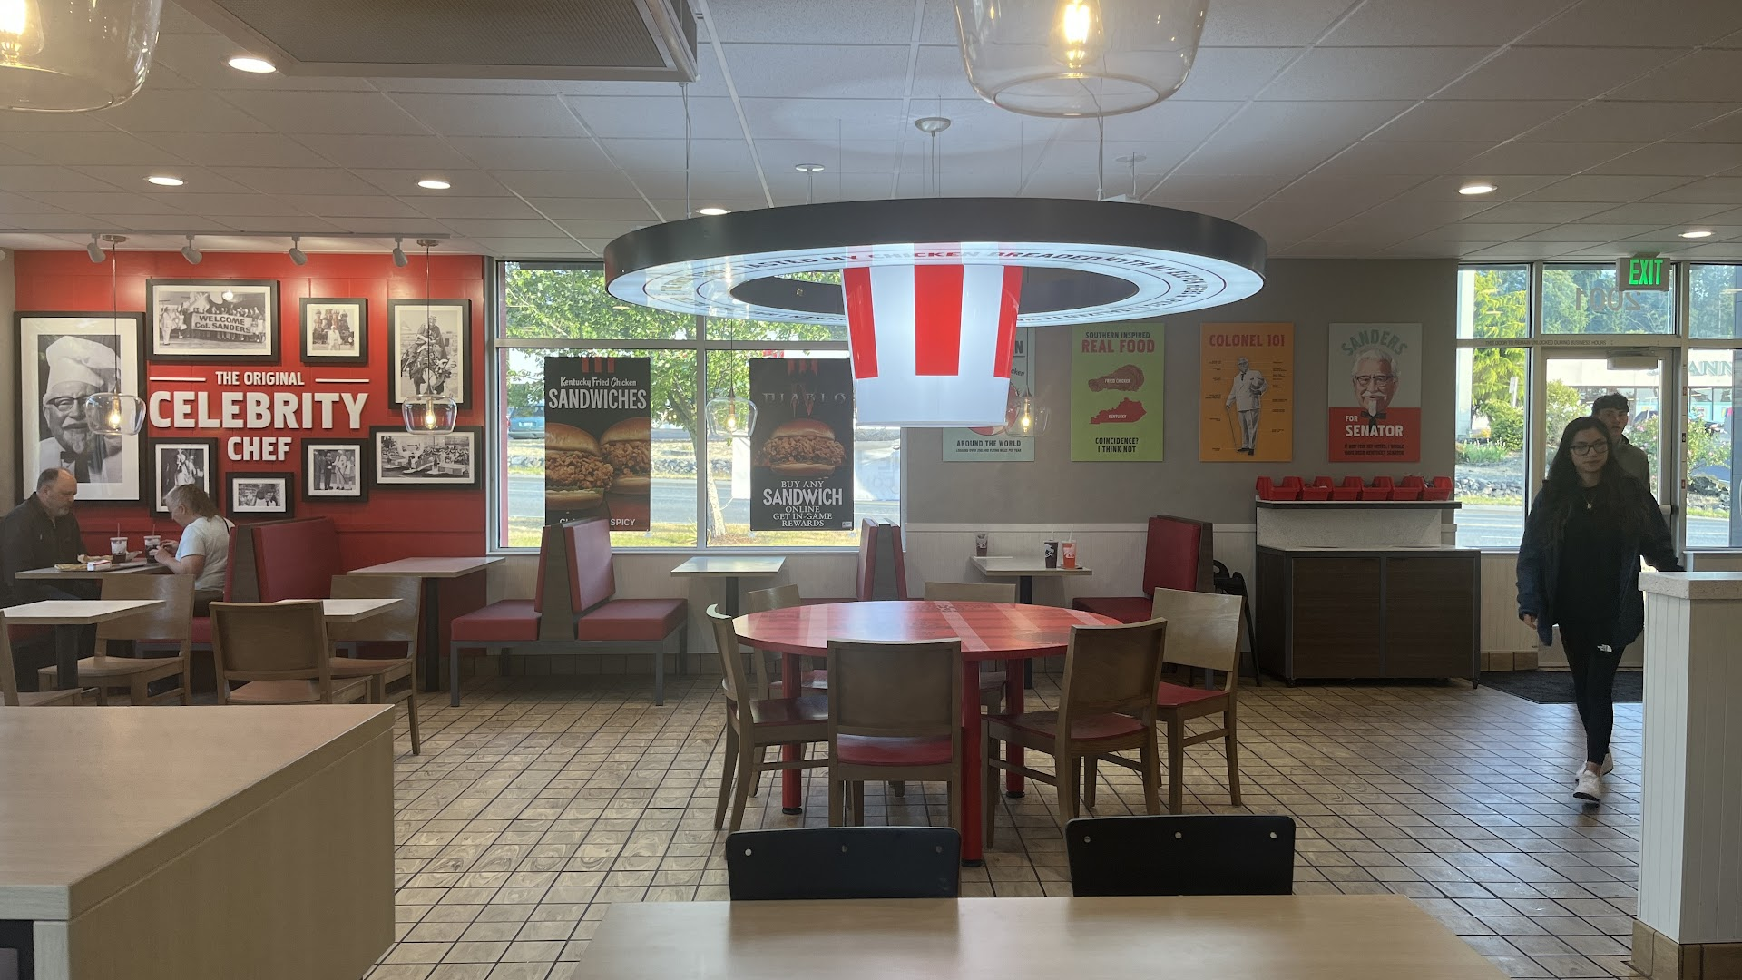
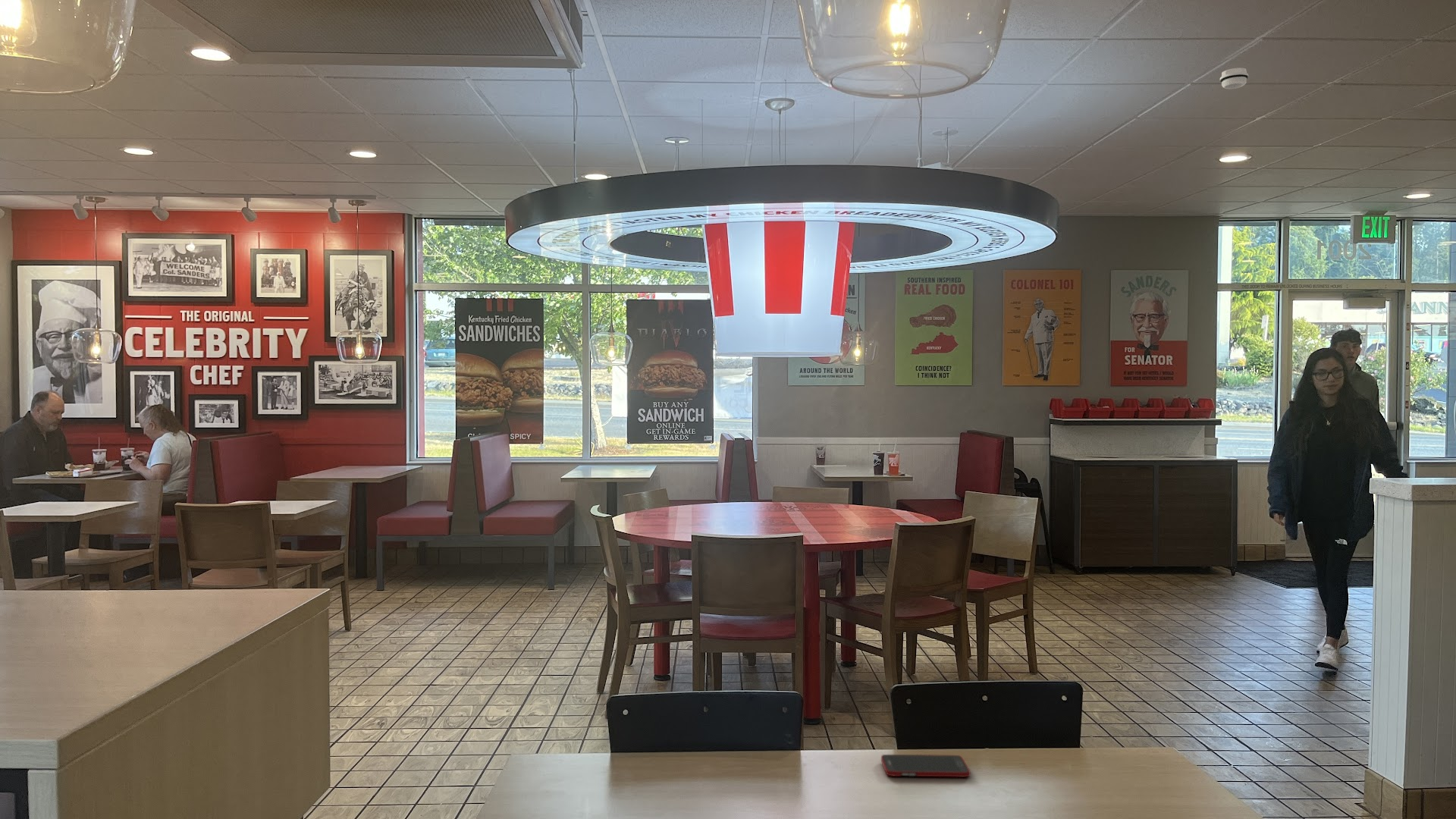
+ smoke detector (1234, 78)
+ cell phone (924, 765)
